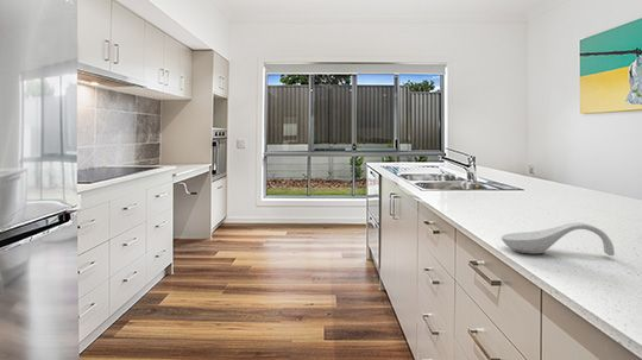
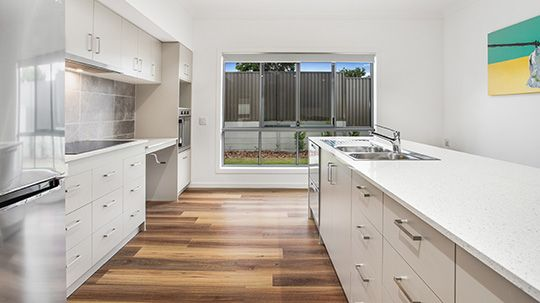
- spoon rest (554, 238)
